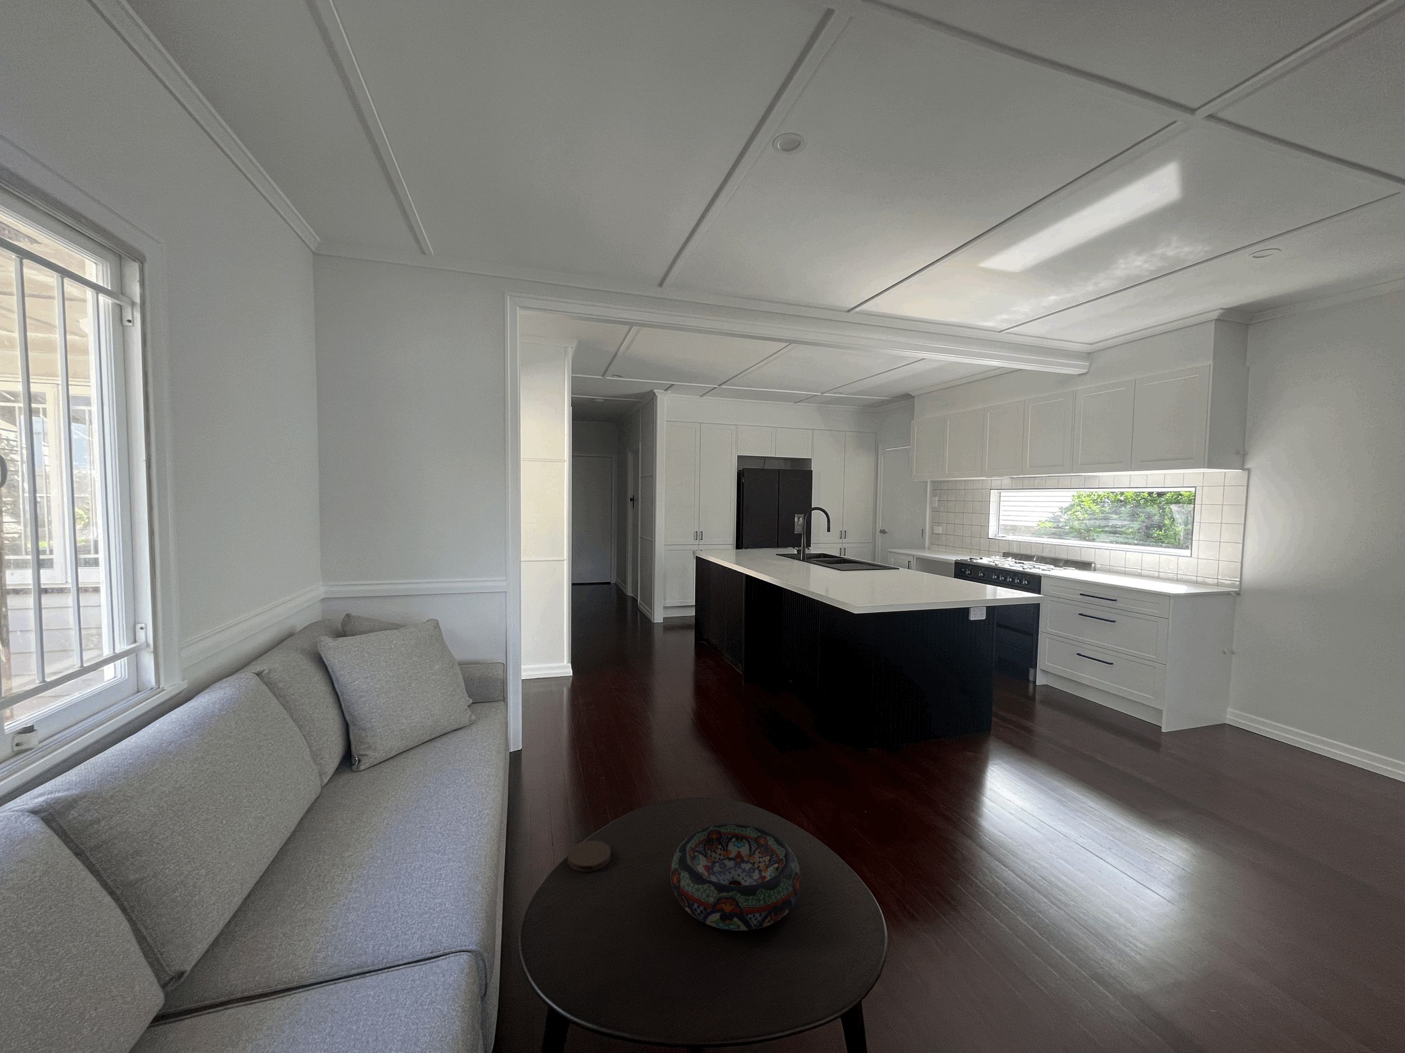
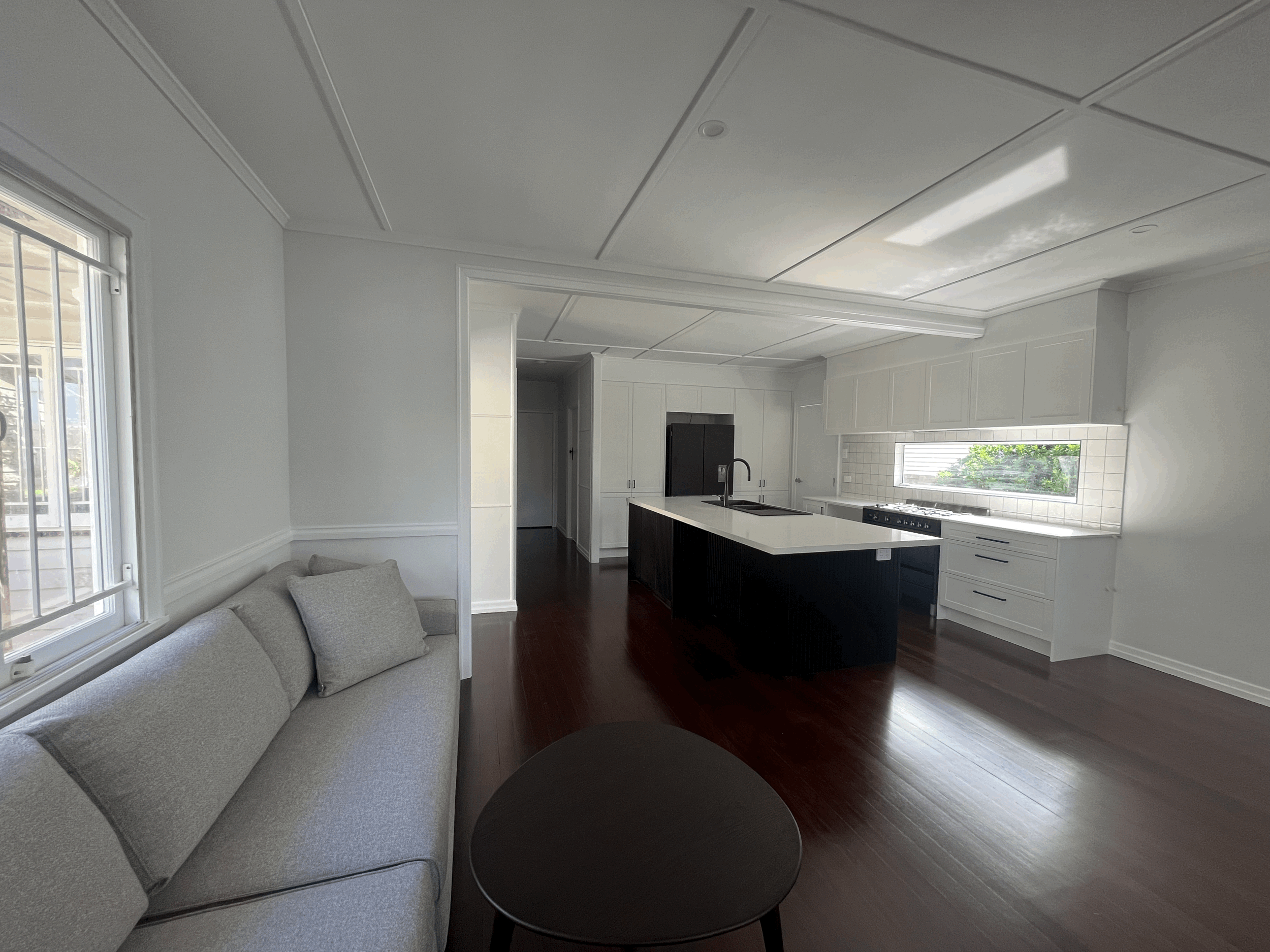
- decorative bowl (735, 873)
- coaster (589, 855)
